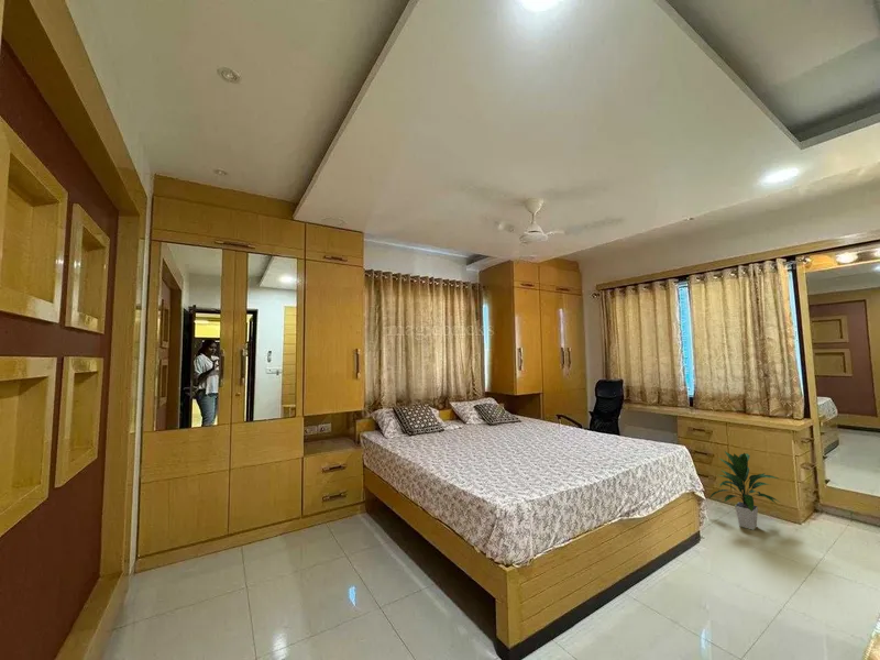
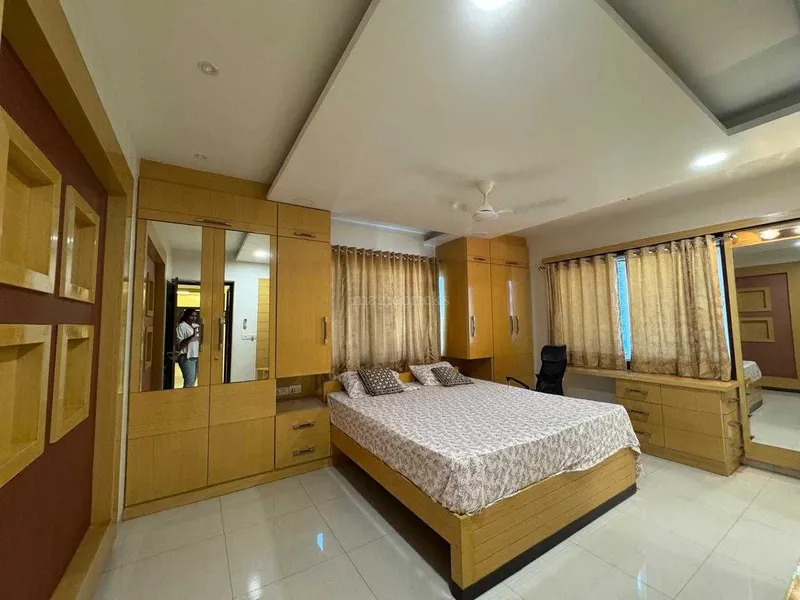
- indoor plant (741, 486)
